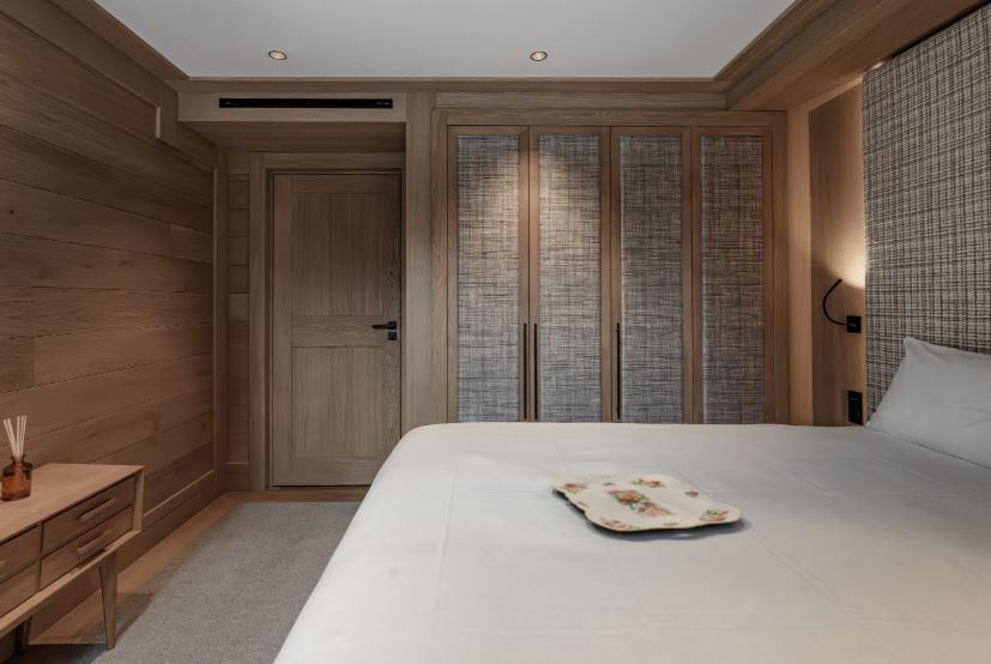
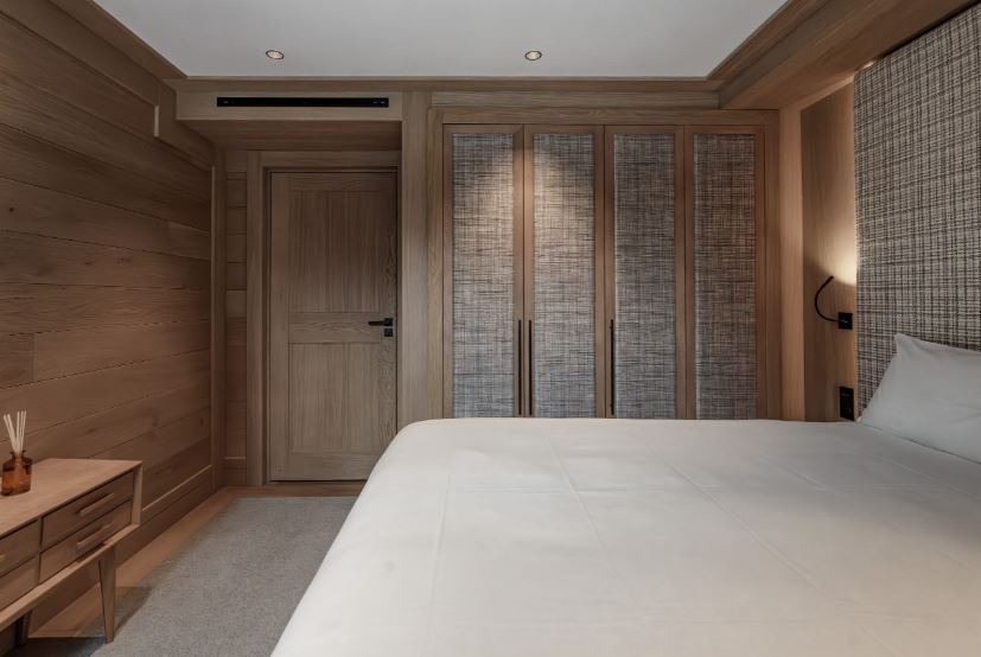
- serving tray (636, 499)
